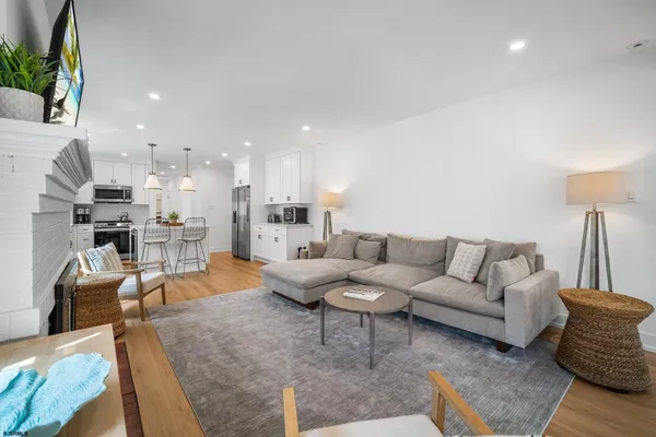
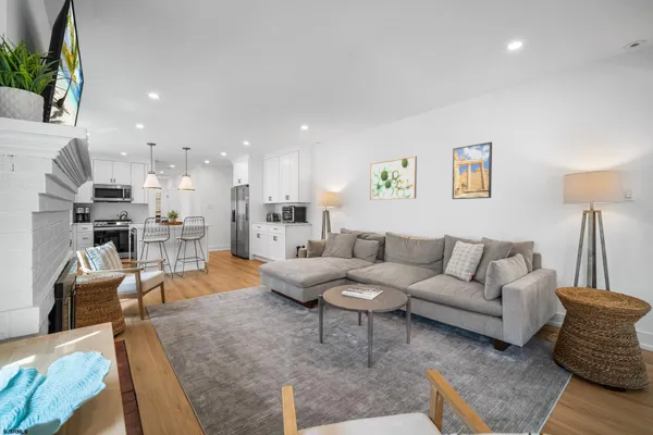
+ wall art (391, 179)
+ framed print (470, 172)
